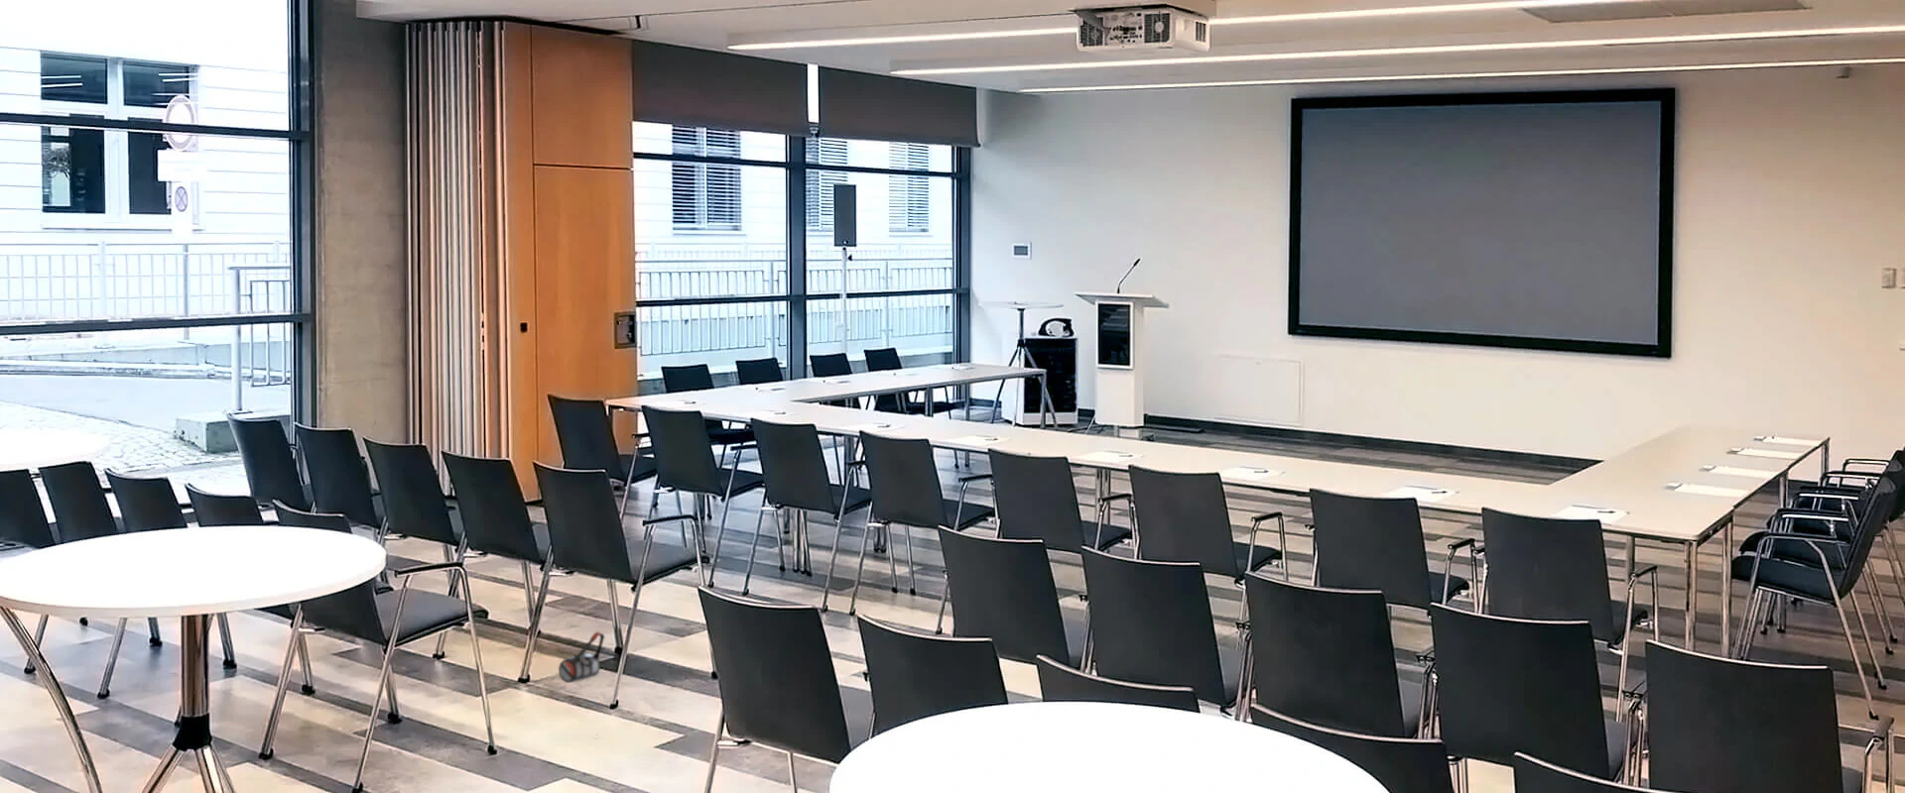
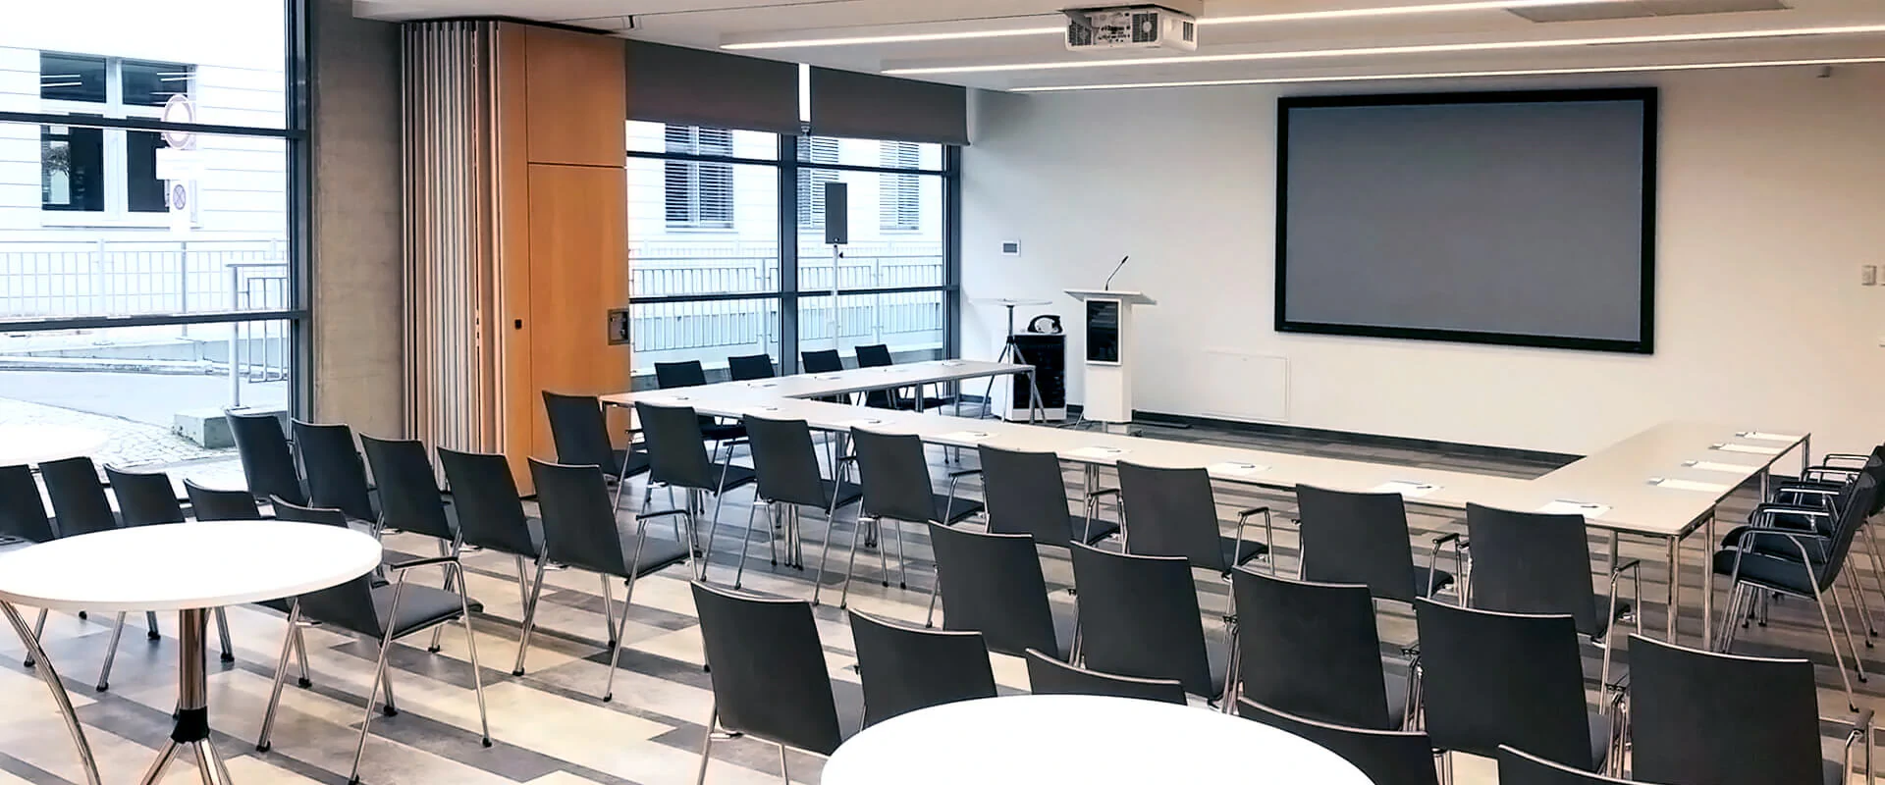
- bag (583, 679)
